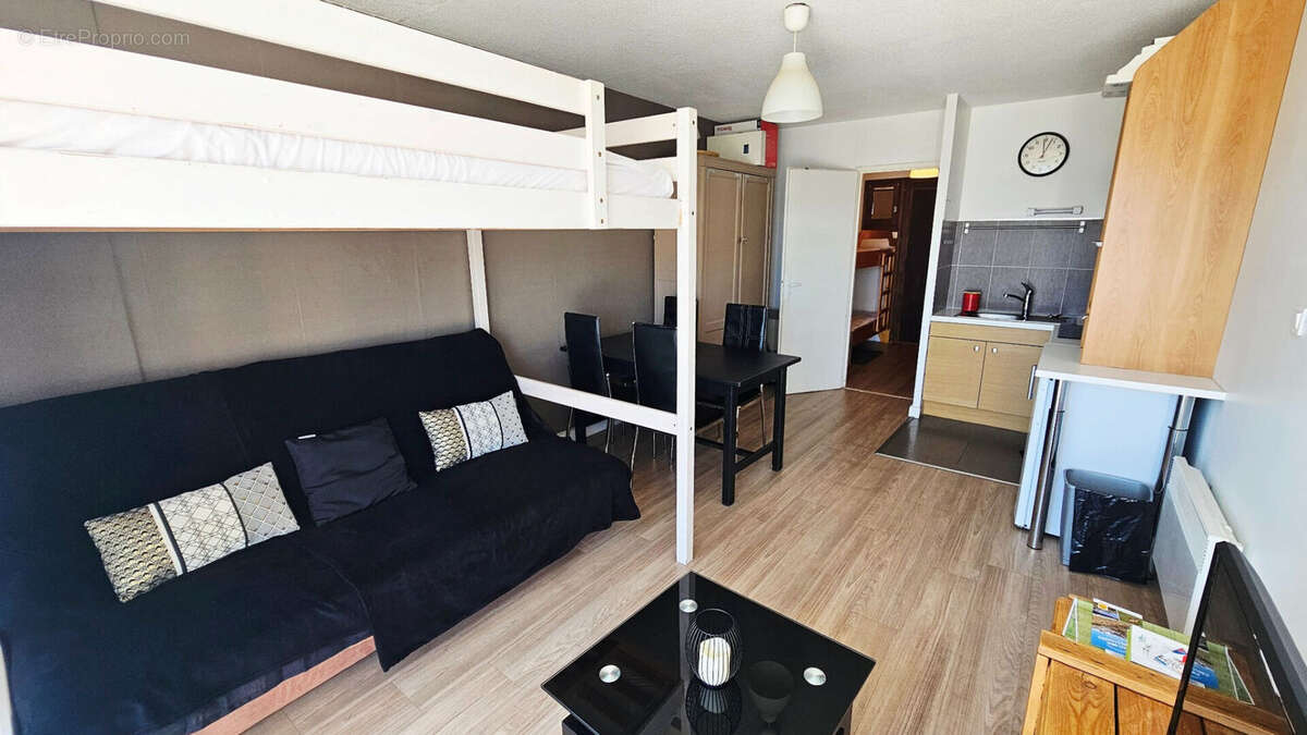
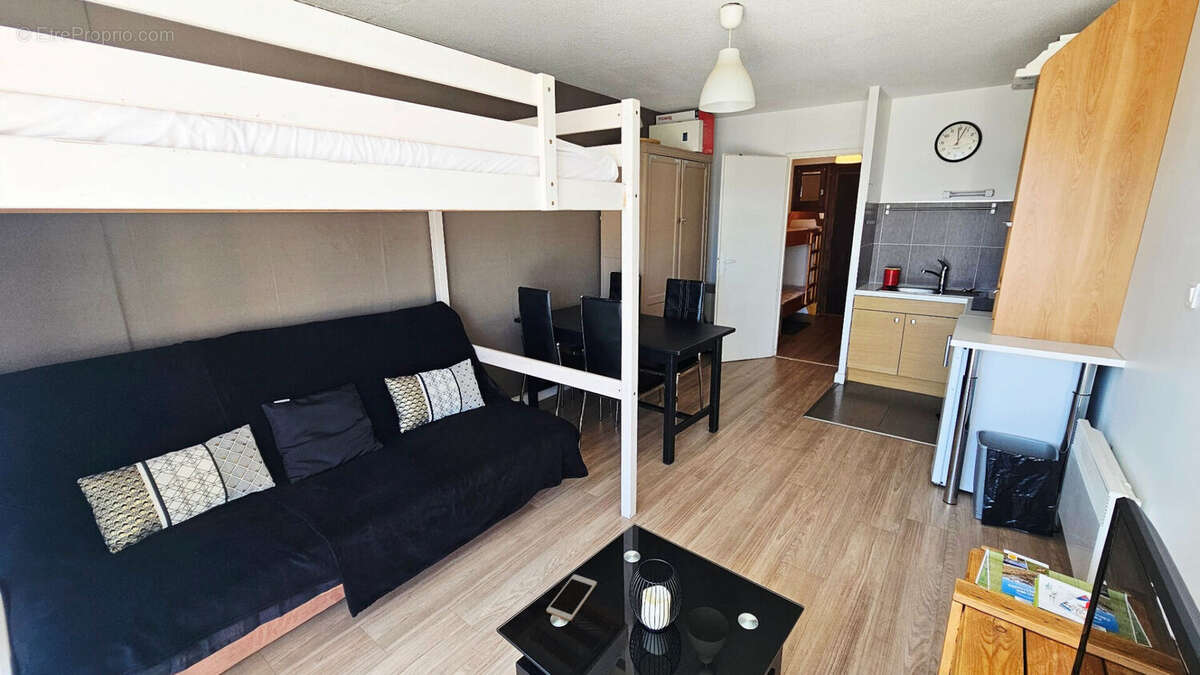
+ cell phone (572, 596)
